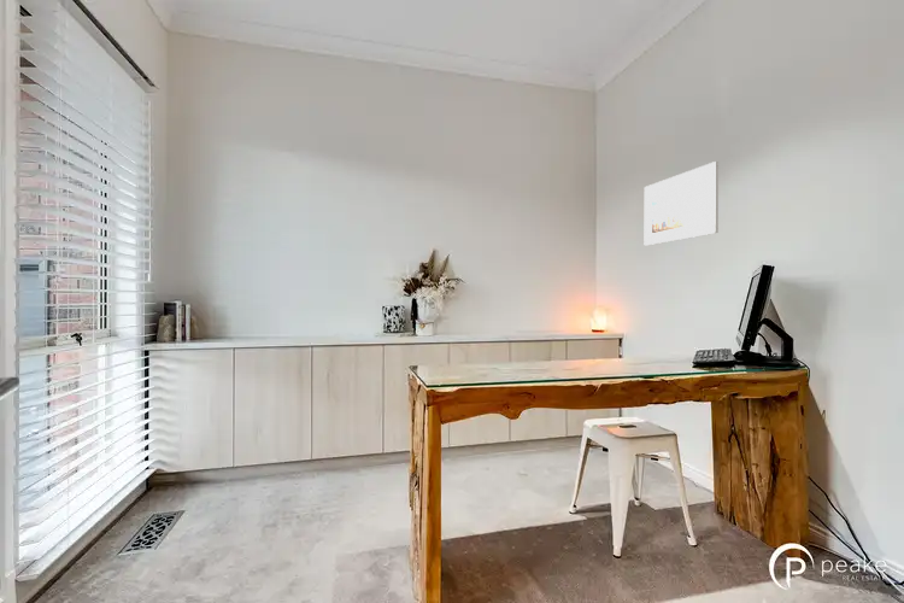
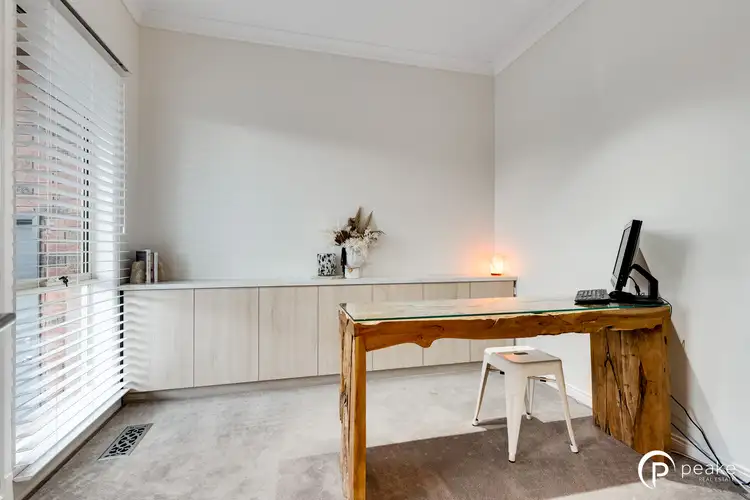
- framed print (677, 207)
